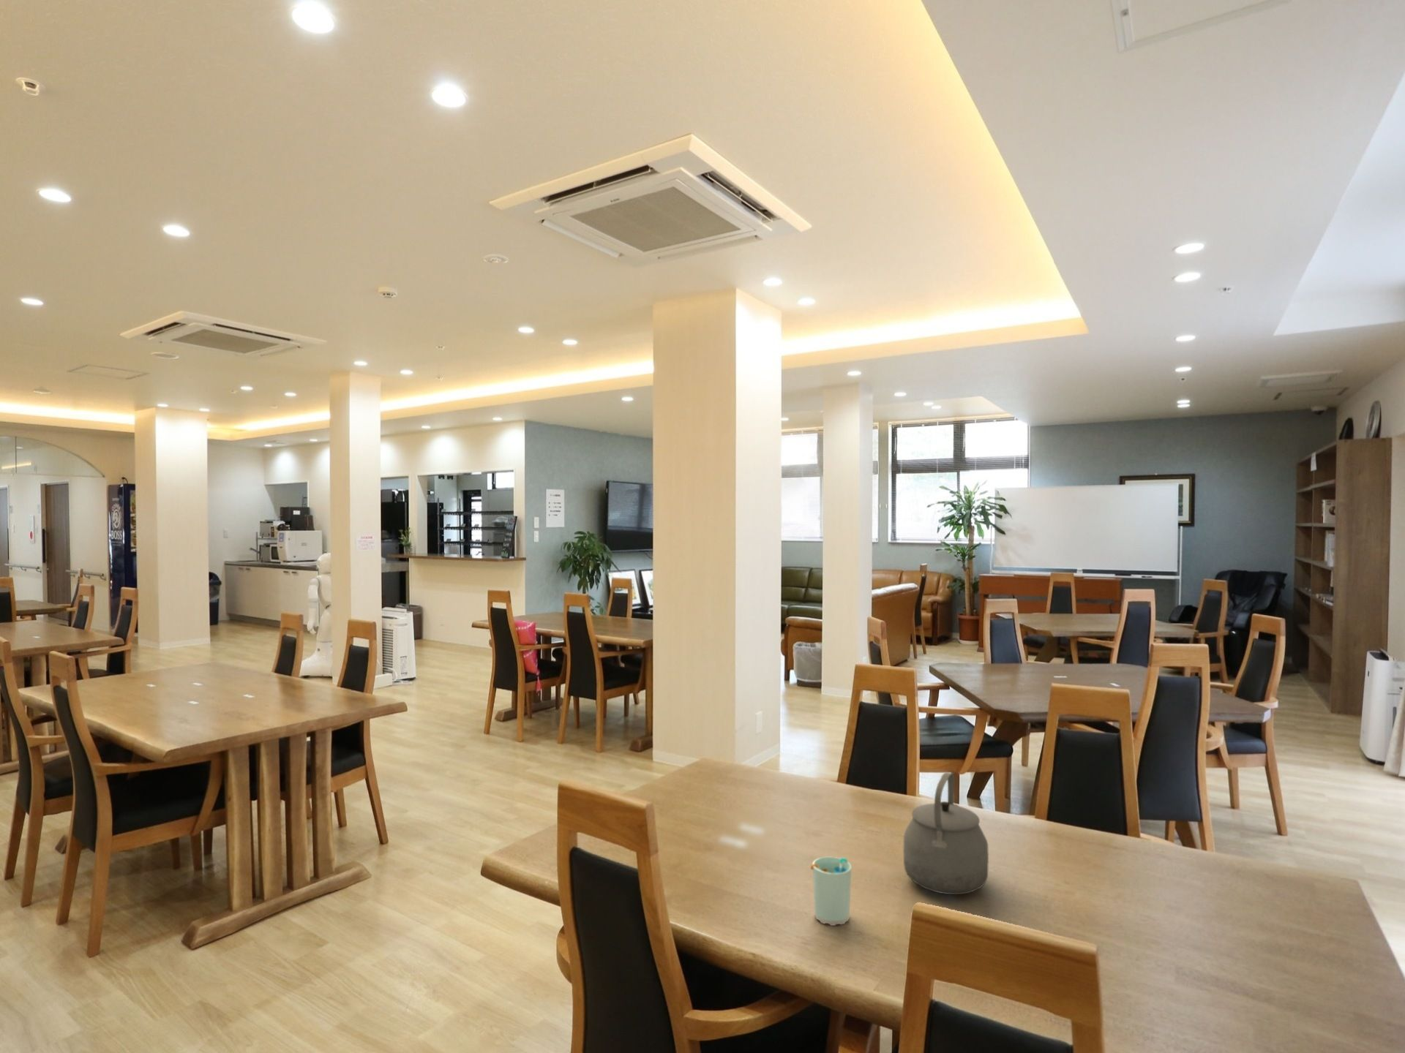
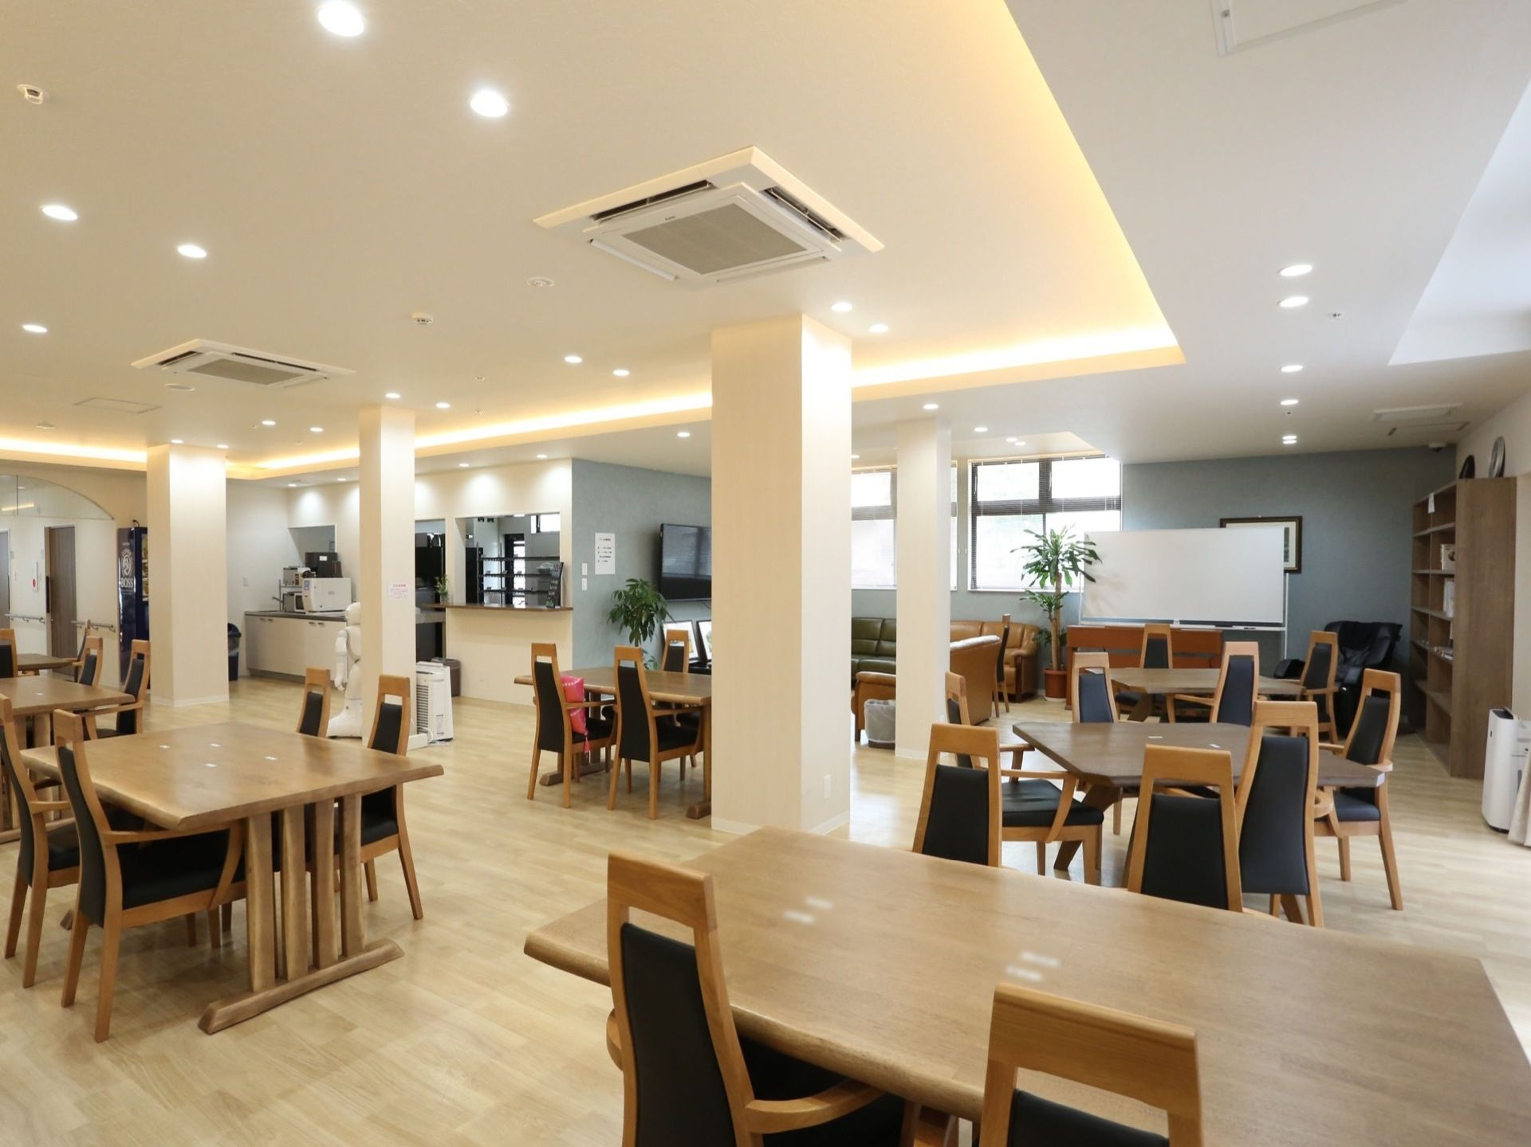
- tea kettle (947, 825)
- cup (831, 885)
